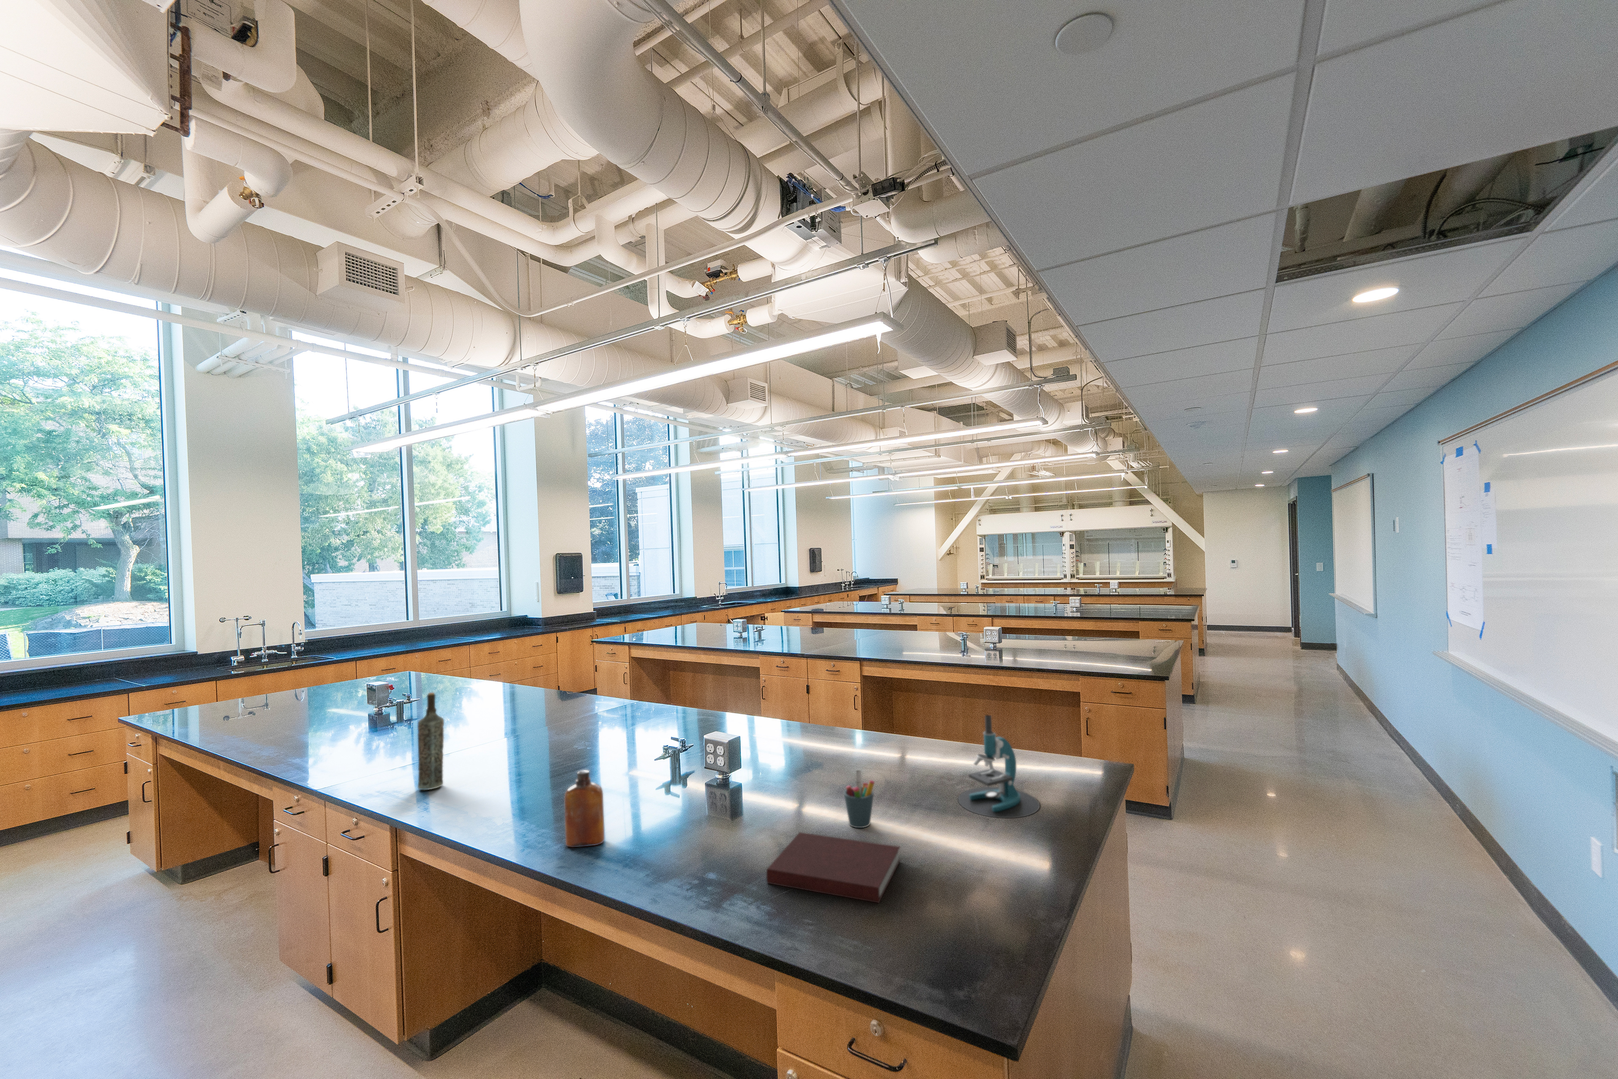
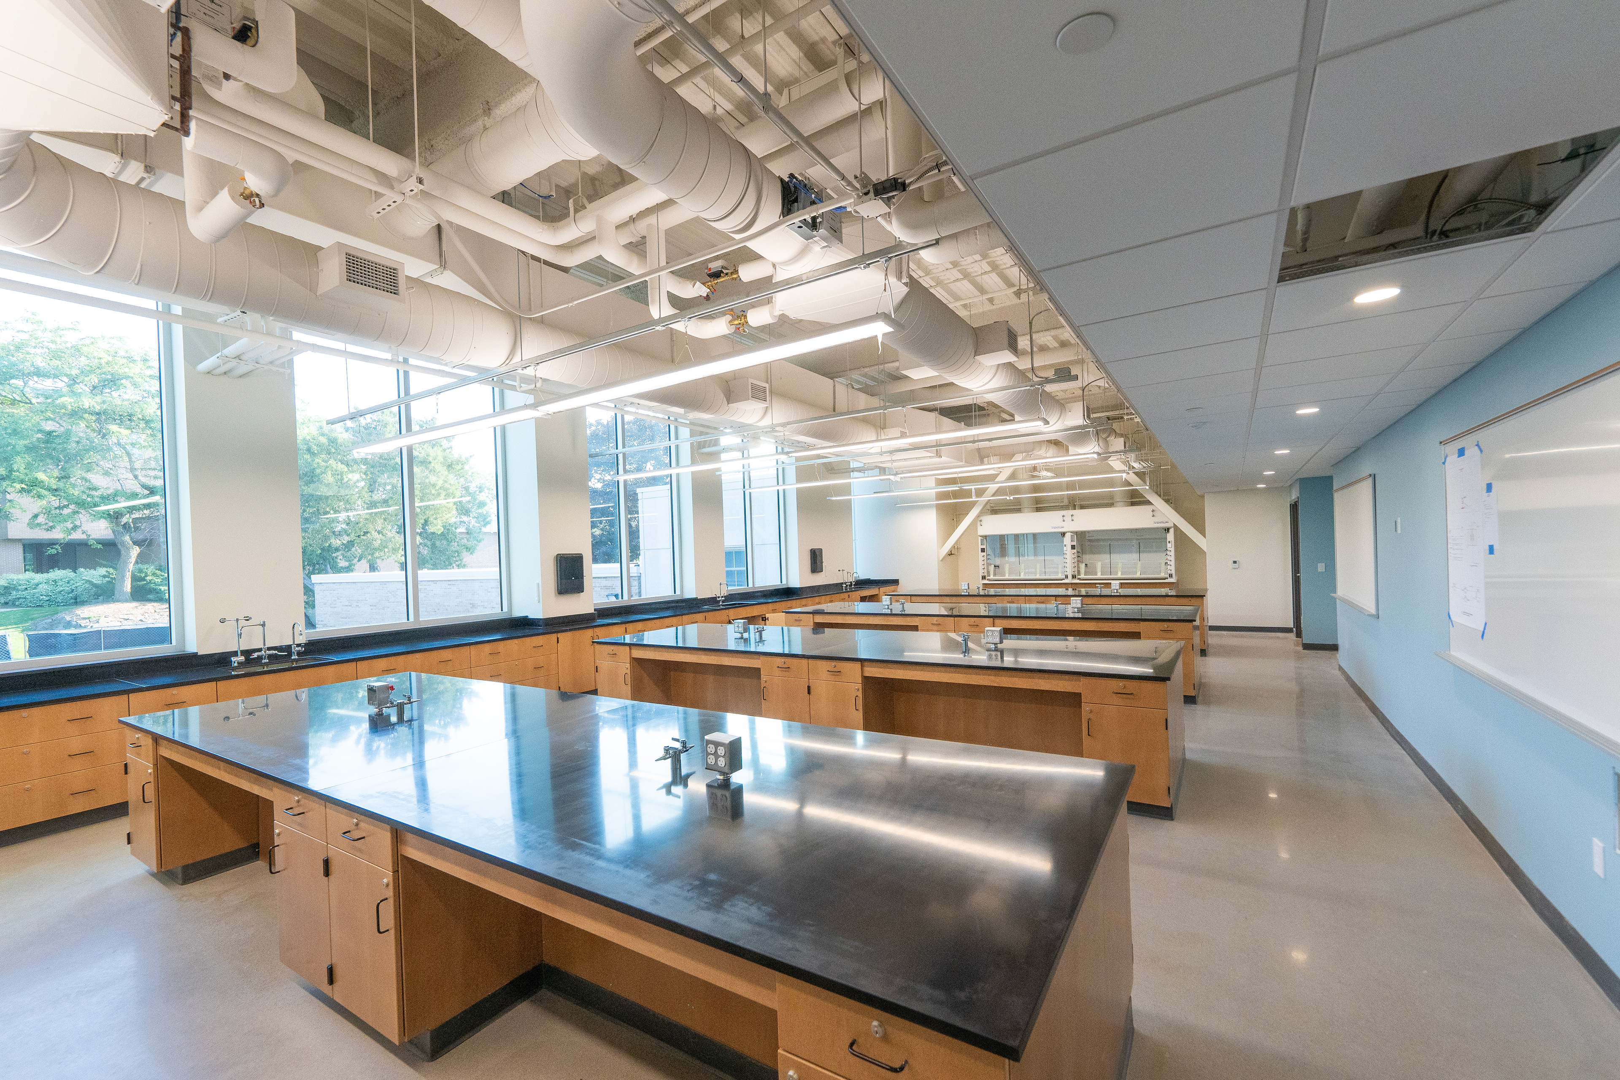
- bottle (431, 741)
- flask (584, 807)
- pen holder (860, 800)
- microscope (997, 757)
- notebook (835, 865)
